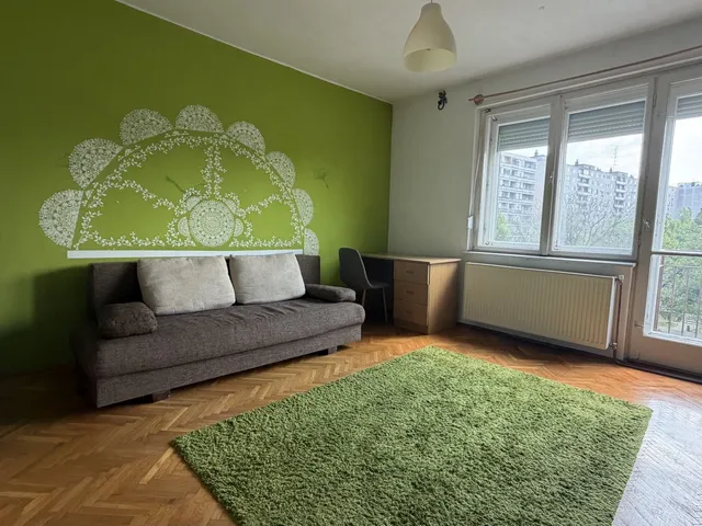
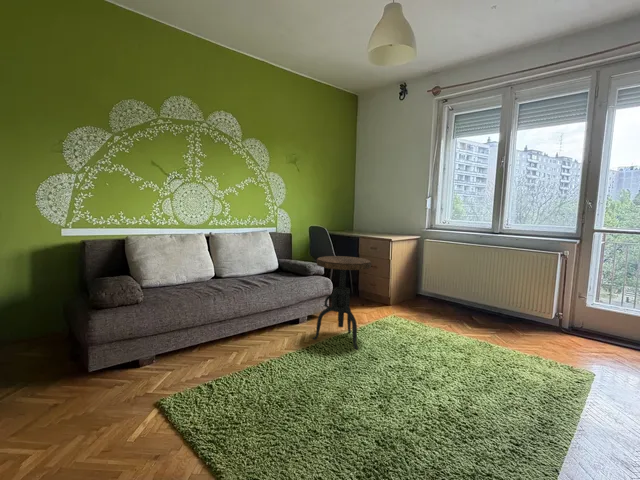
+ side table (342, 300)
